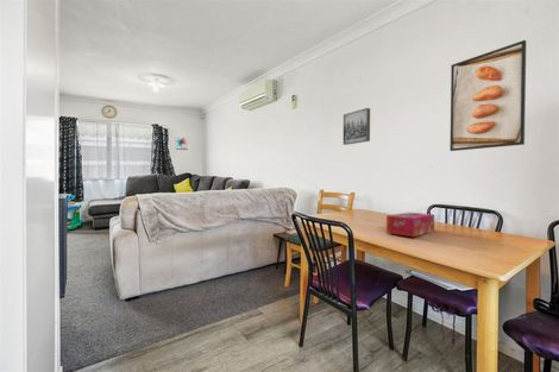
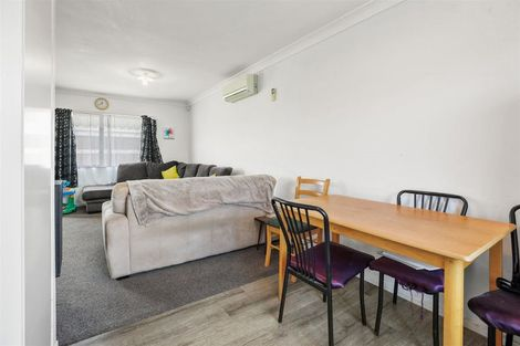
- tissue box (410, 223)
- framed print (484, 101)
- wall art (356, 127)
